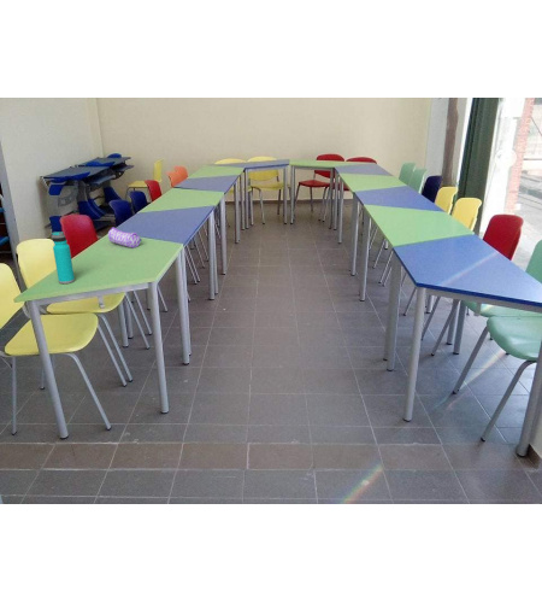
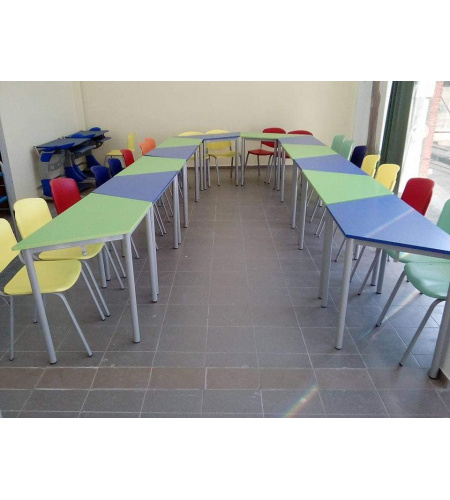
- water bottle (63, 257)
- pencil case (123, 238)
